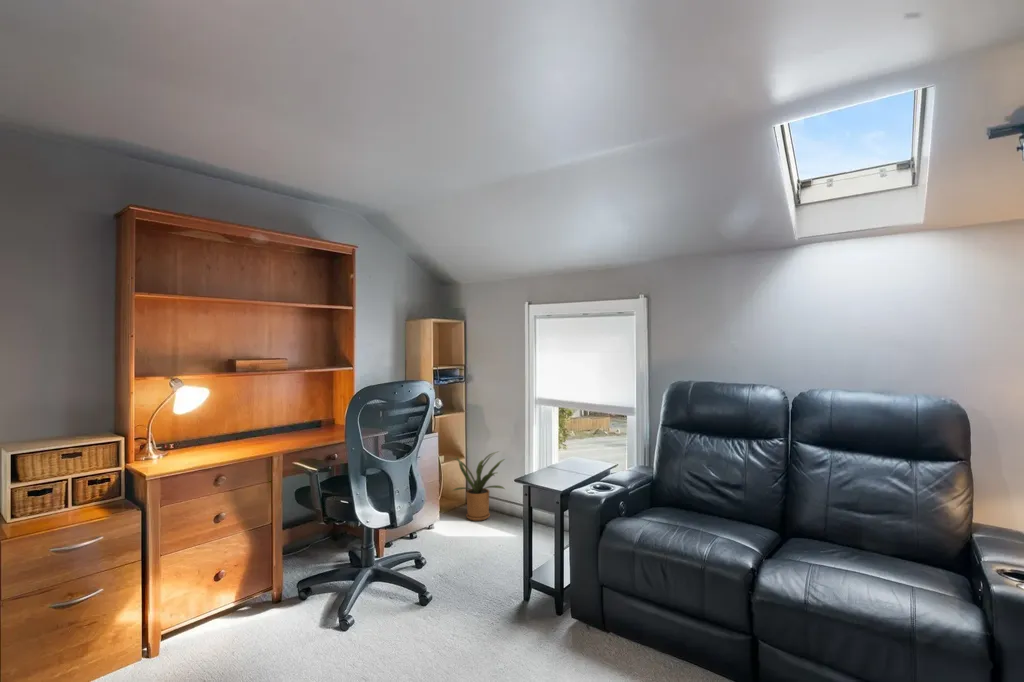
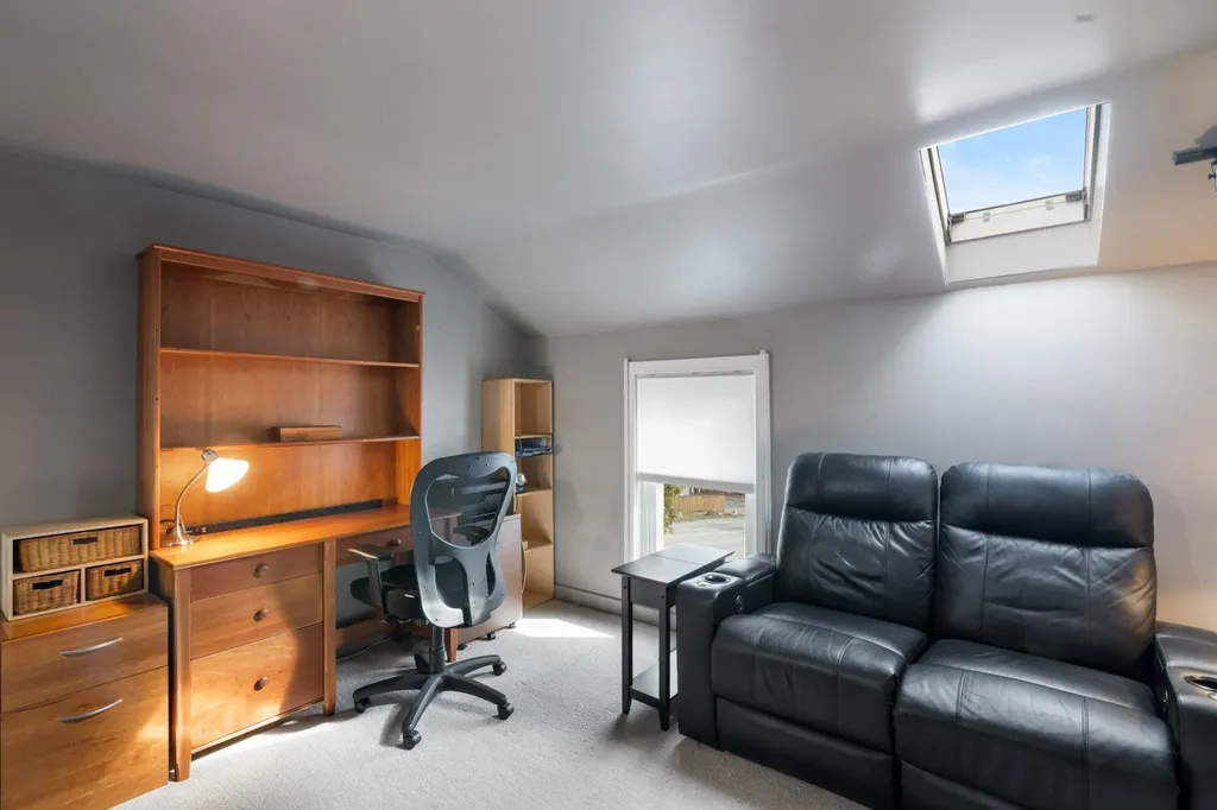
- house plant (479, 482)
